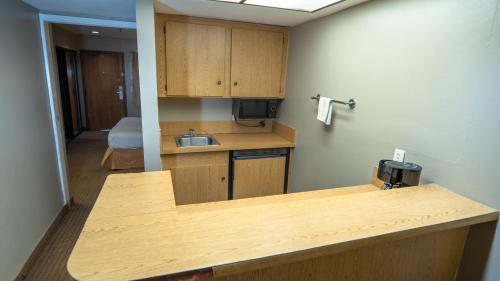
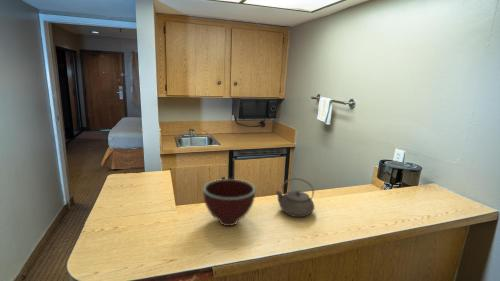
+ bowl (229, 205)
+ teapot (294, 195)
